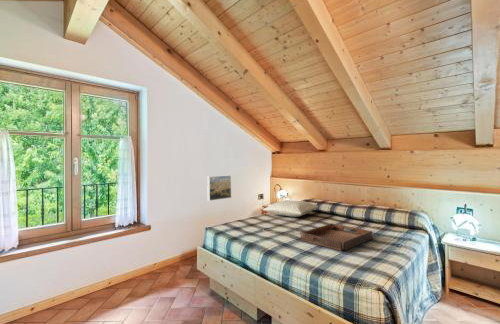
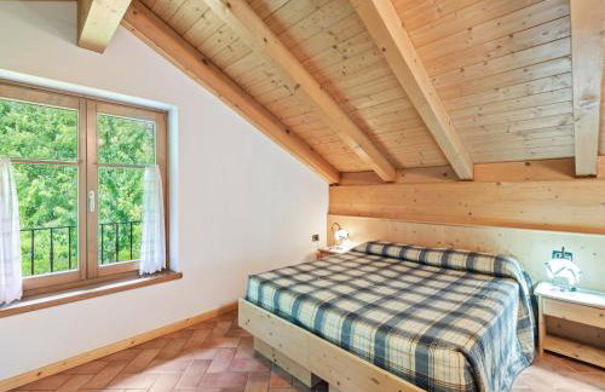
- pillow (291, 208)
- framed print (219, 187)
- serving tray (336, 235)
